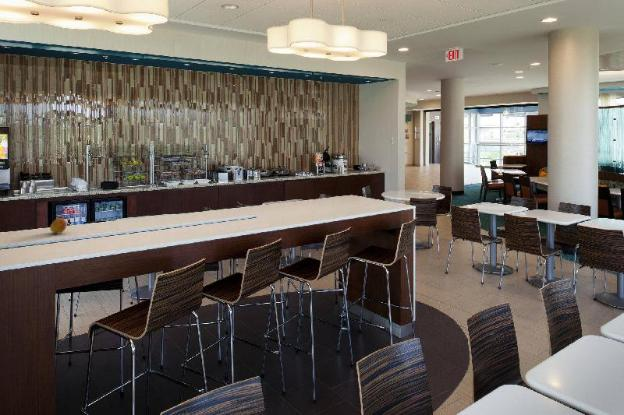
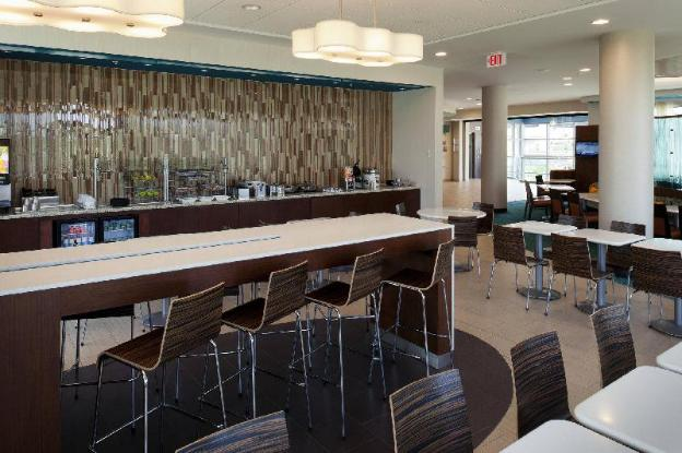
- fruit (58, 225)
